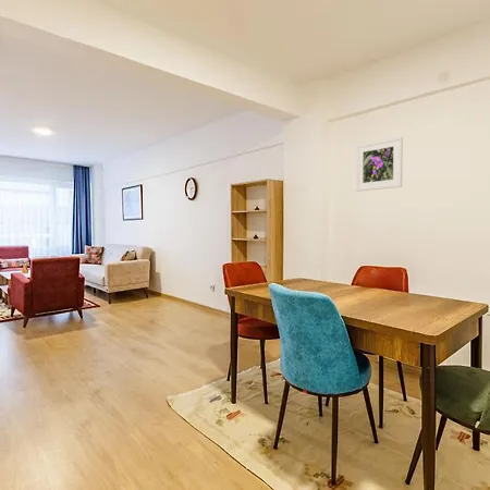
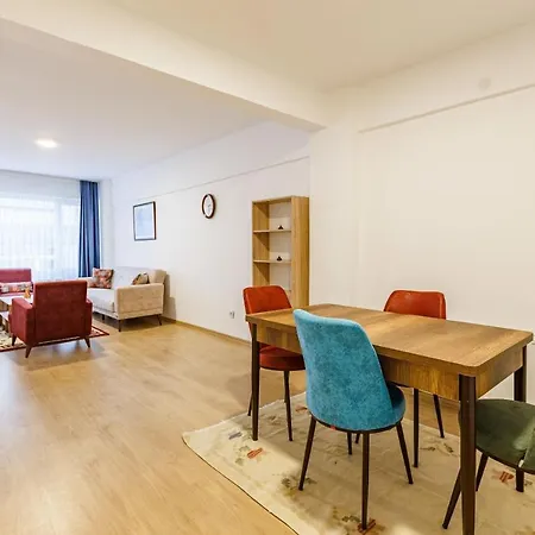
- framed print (378, 164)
